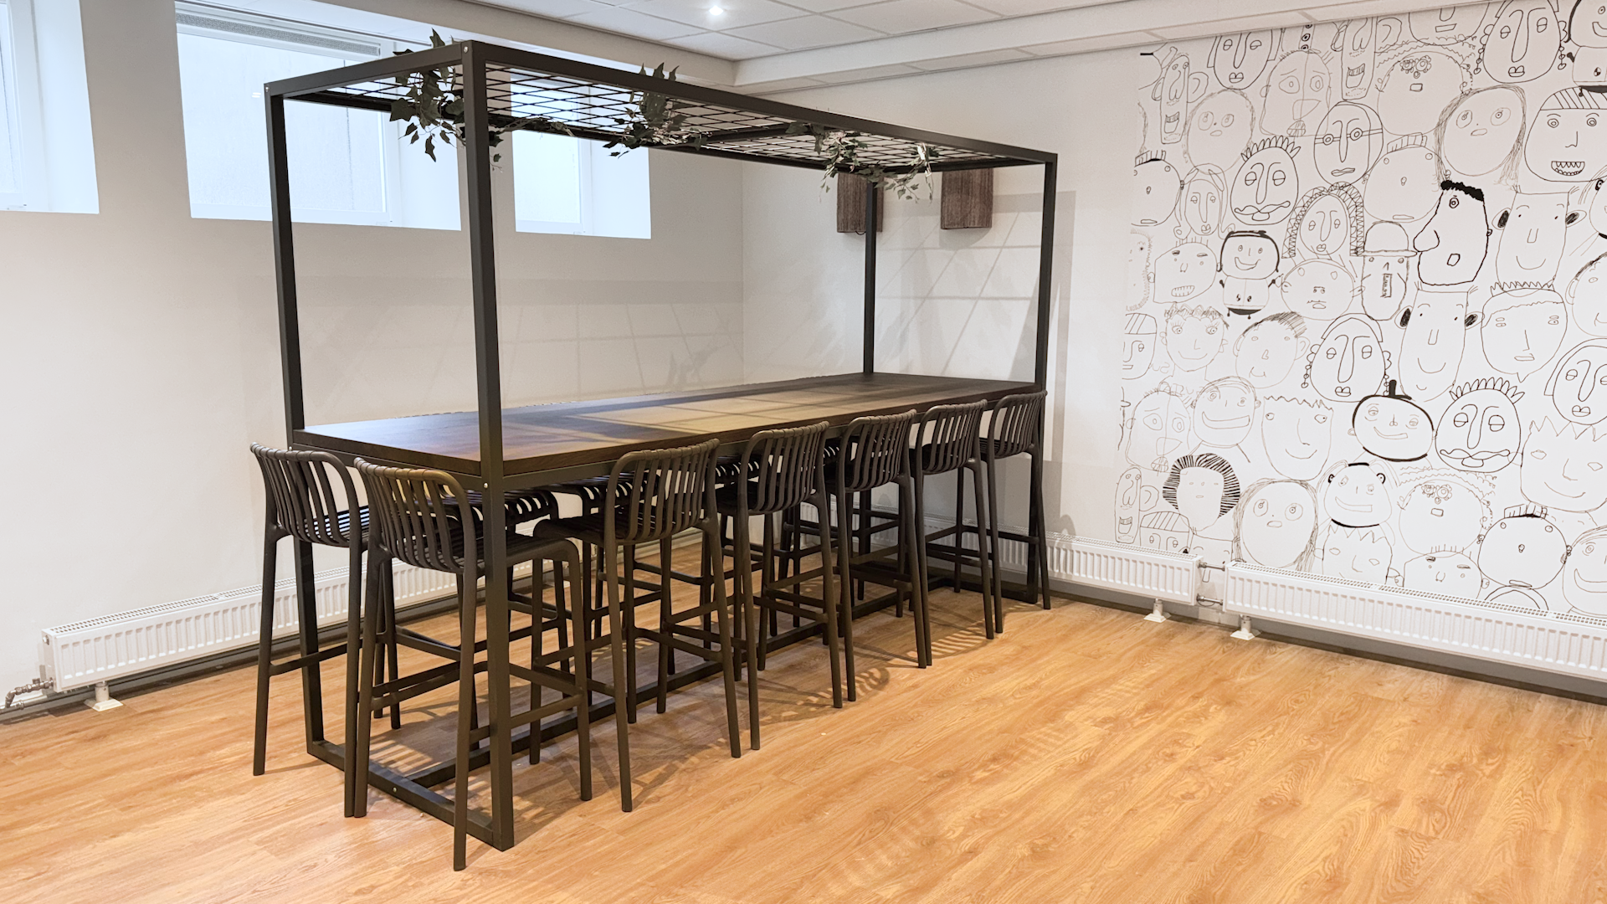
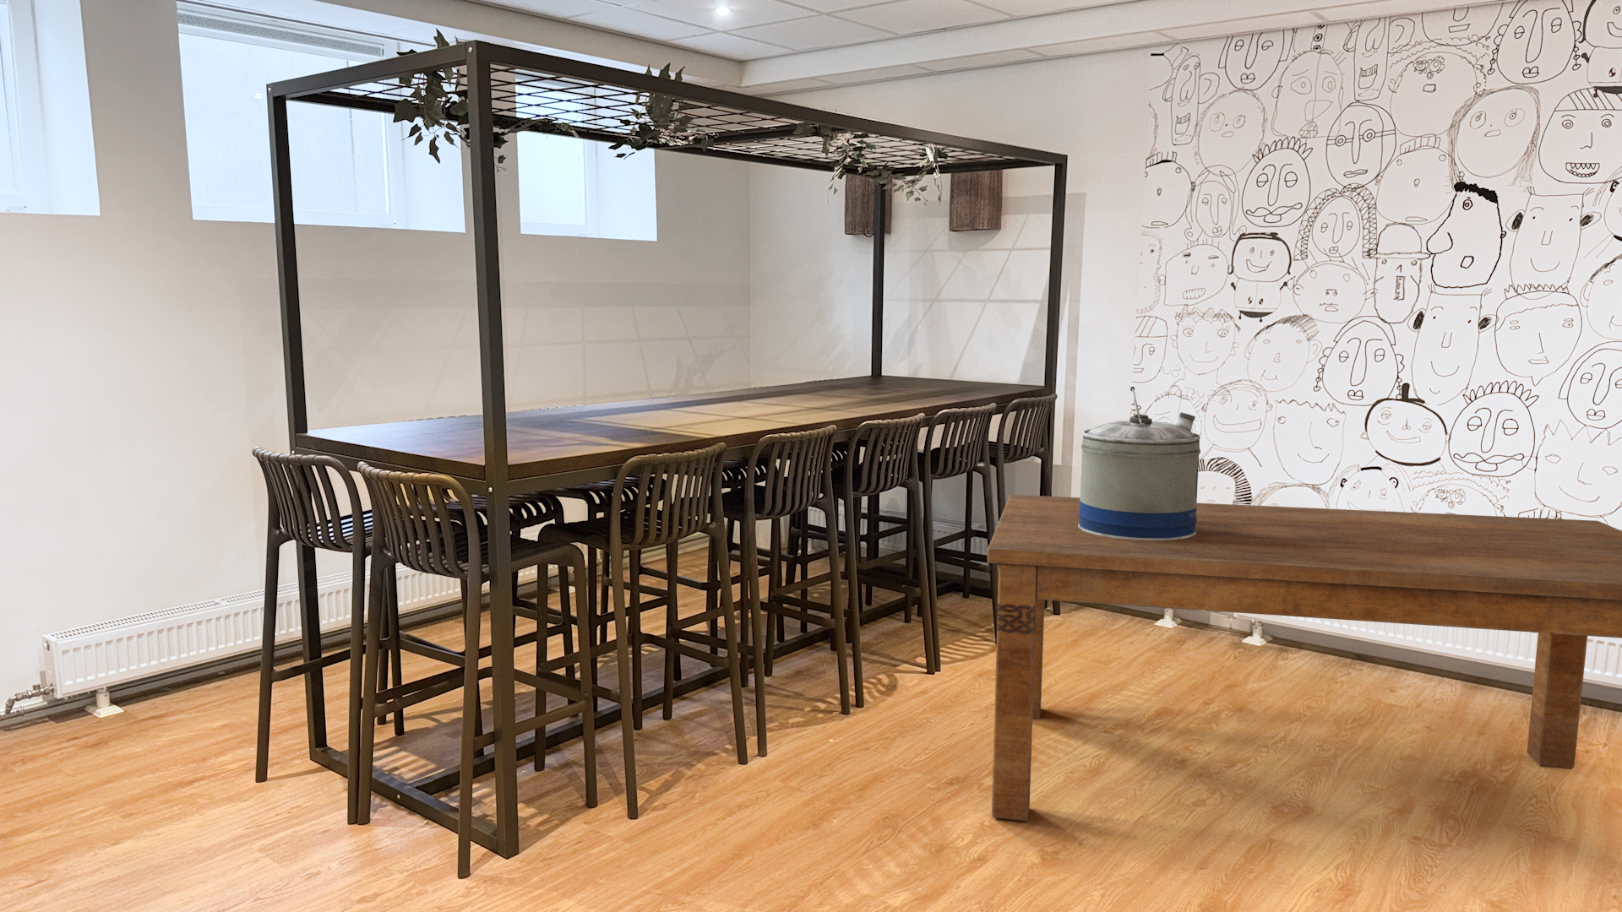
+ water jug (1139, 458)
+ dining table (1312, 617)
